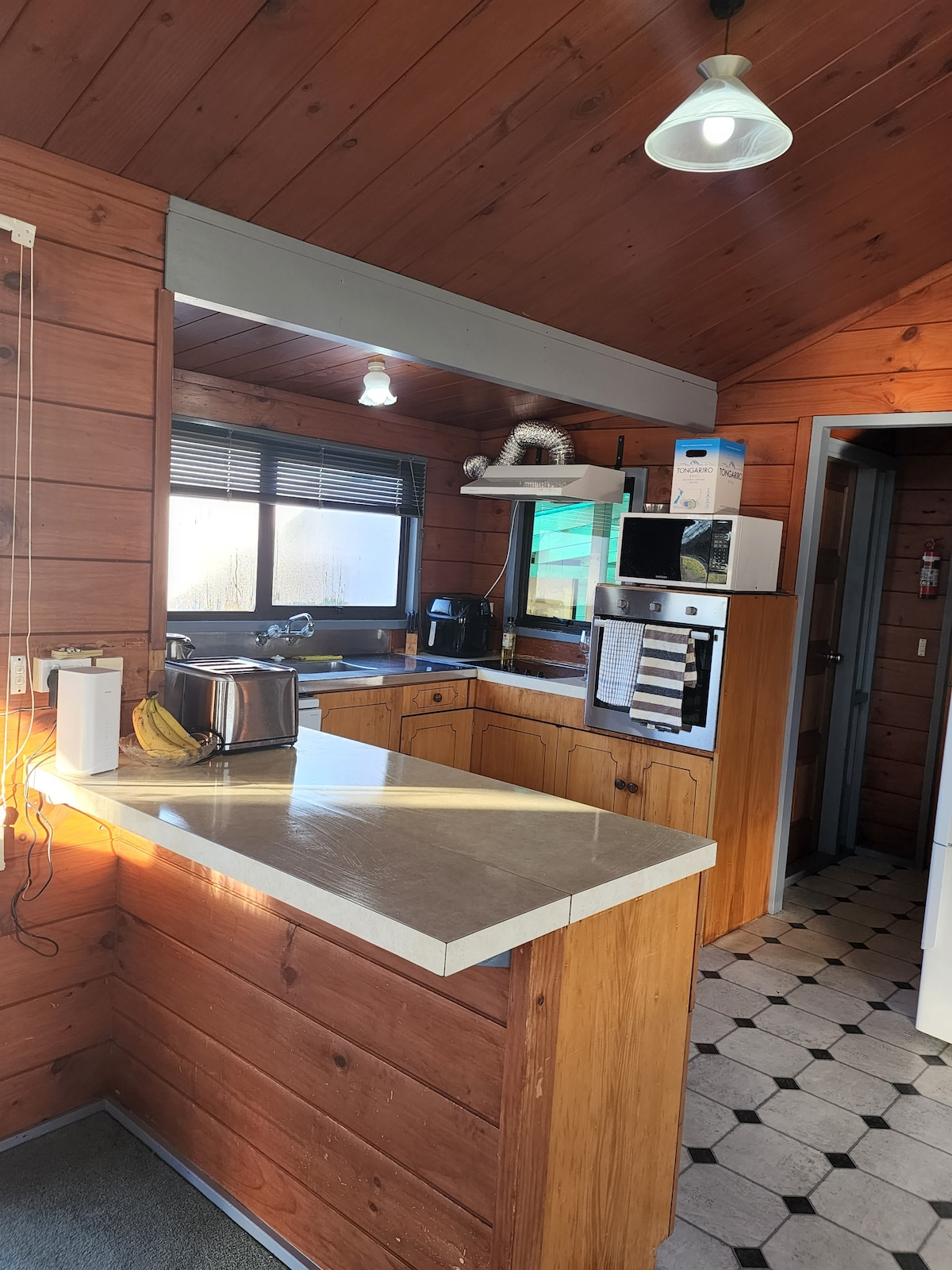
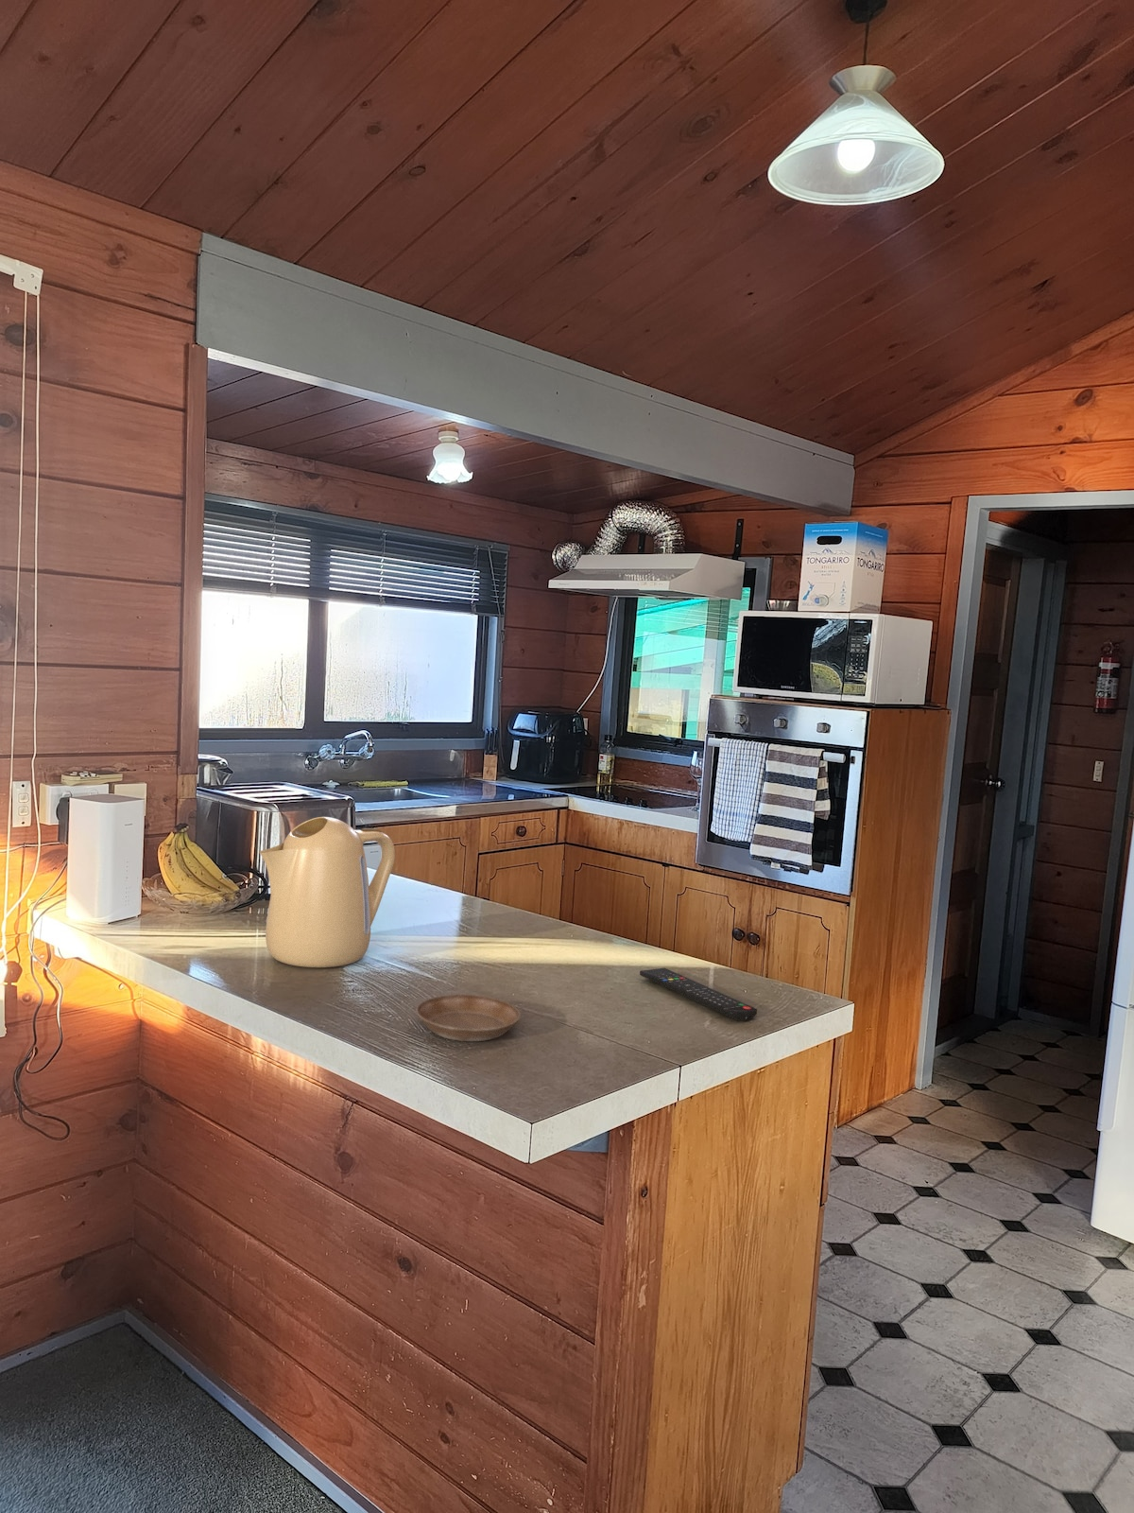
+ kettle (326, 886)
+ saucer (468, 1020)
+ remote control (697, 992)
